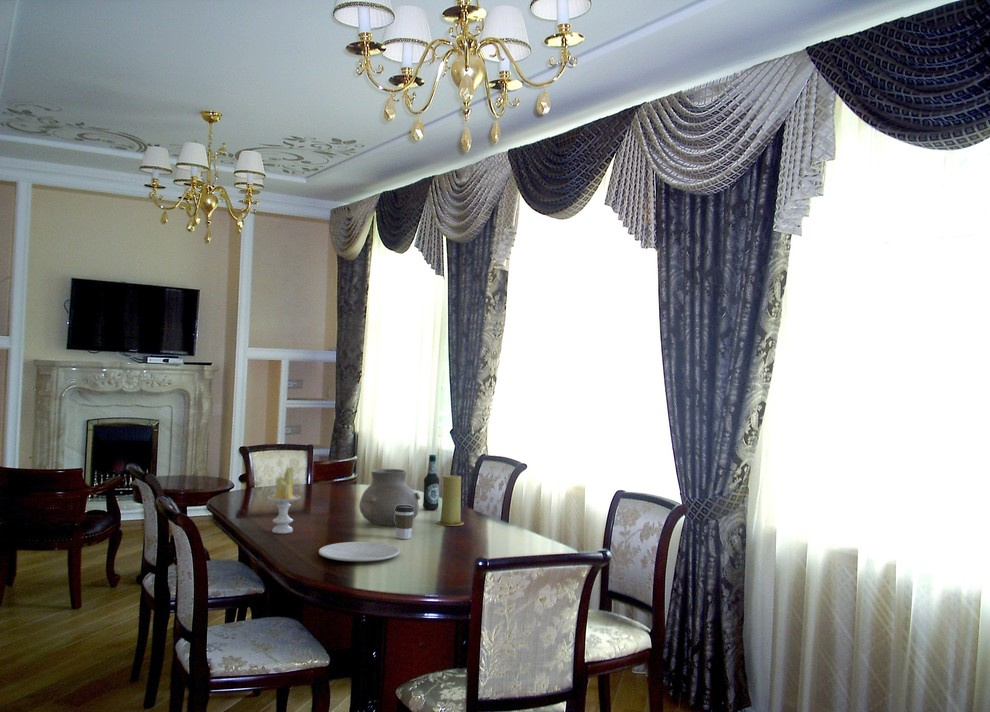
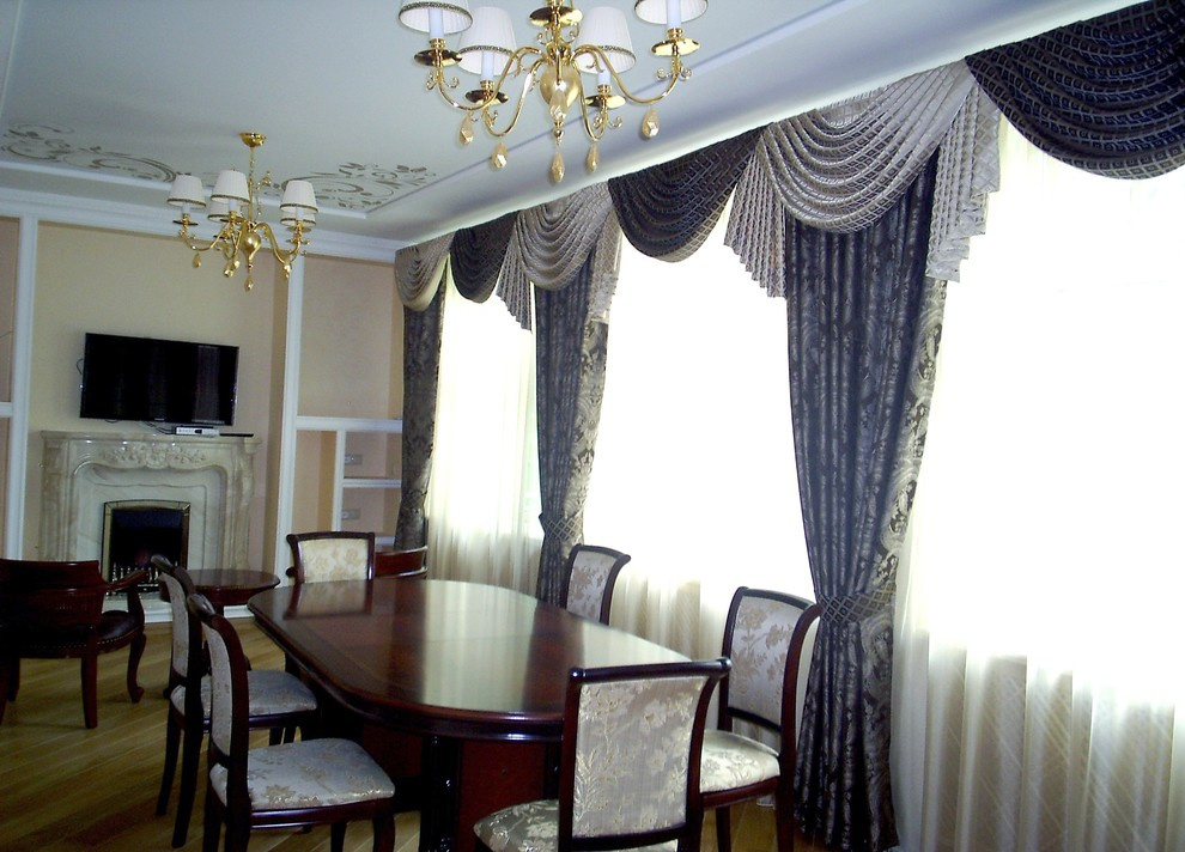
- candle (451, 499)
- plate (359, 552)
- candle (283, 499)
- coffee cup (404, 521)
- bottle (431, 481)
- vase (389, 496)
